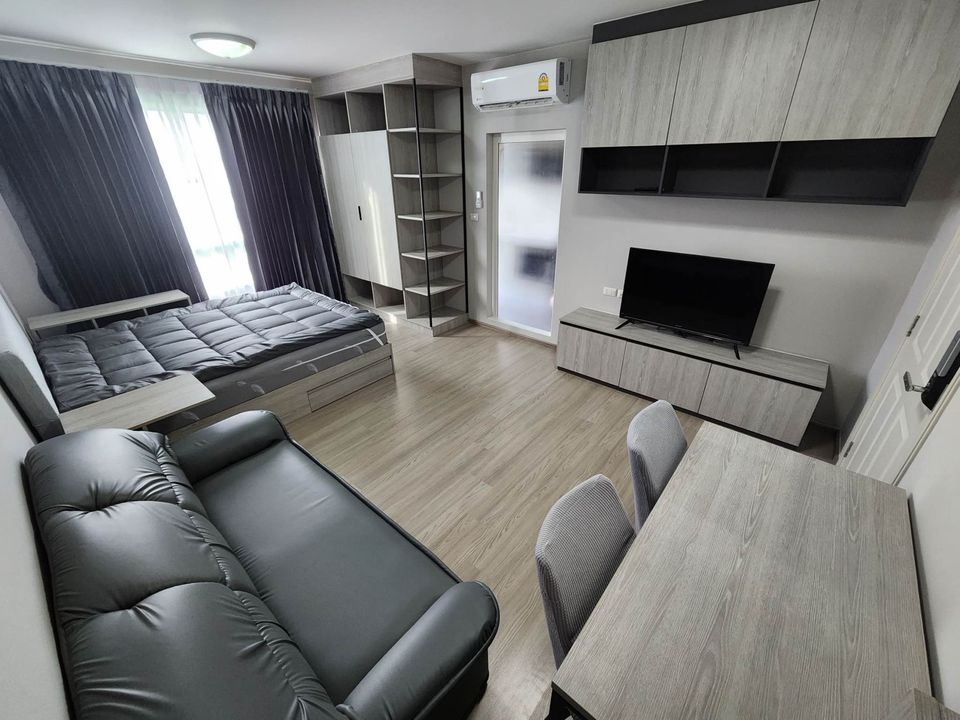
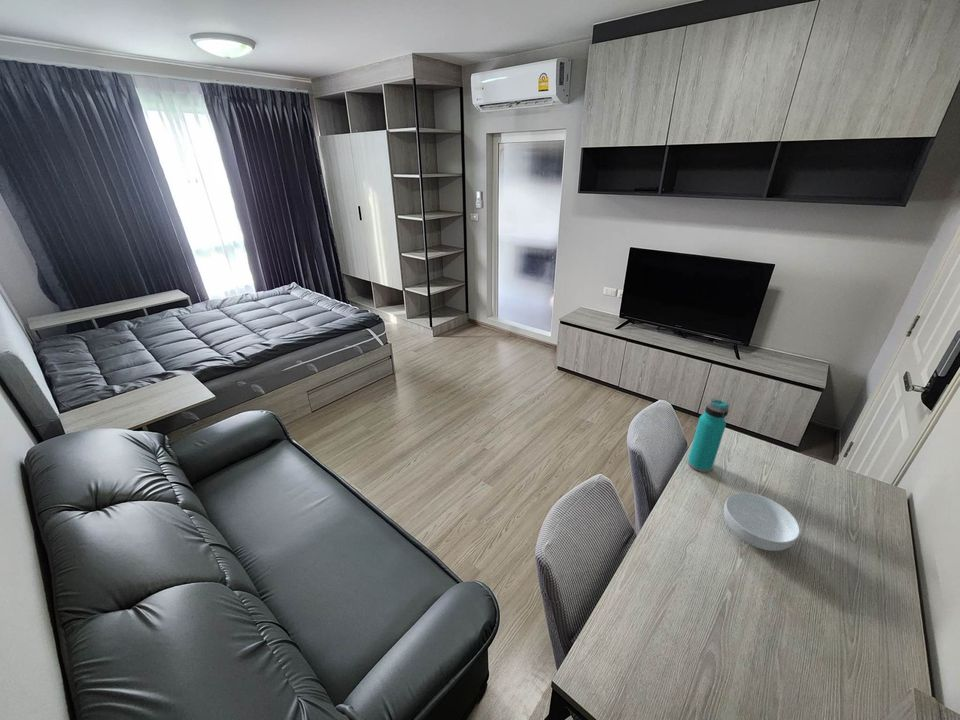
+ cereal bowl (757, 524)
+ water bottle (708, 434)
